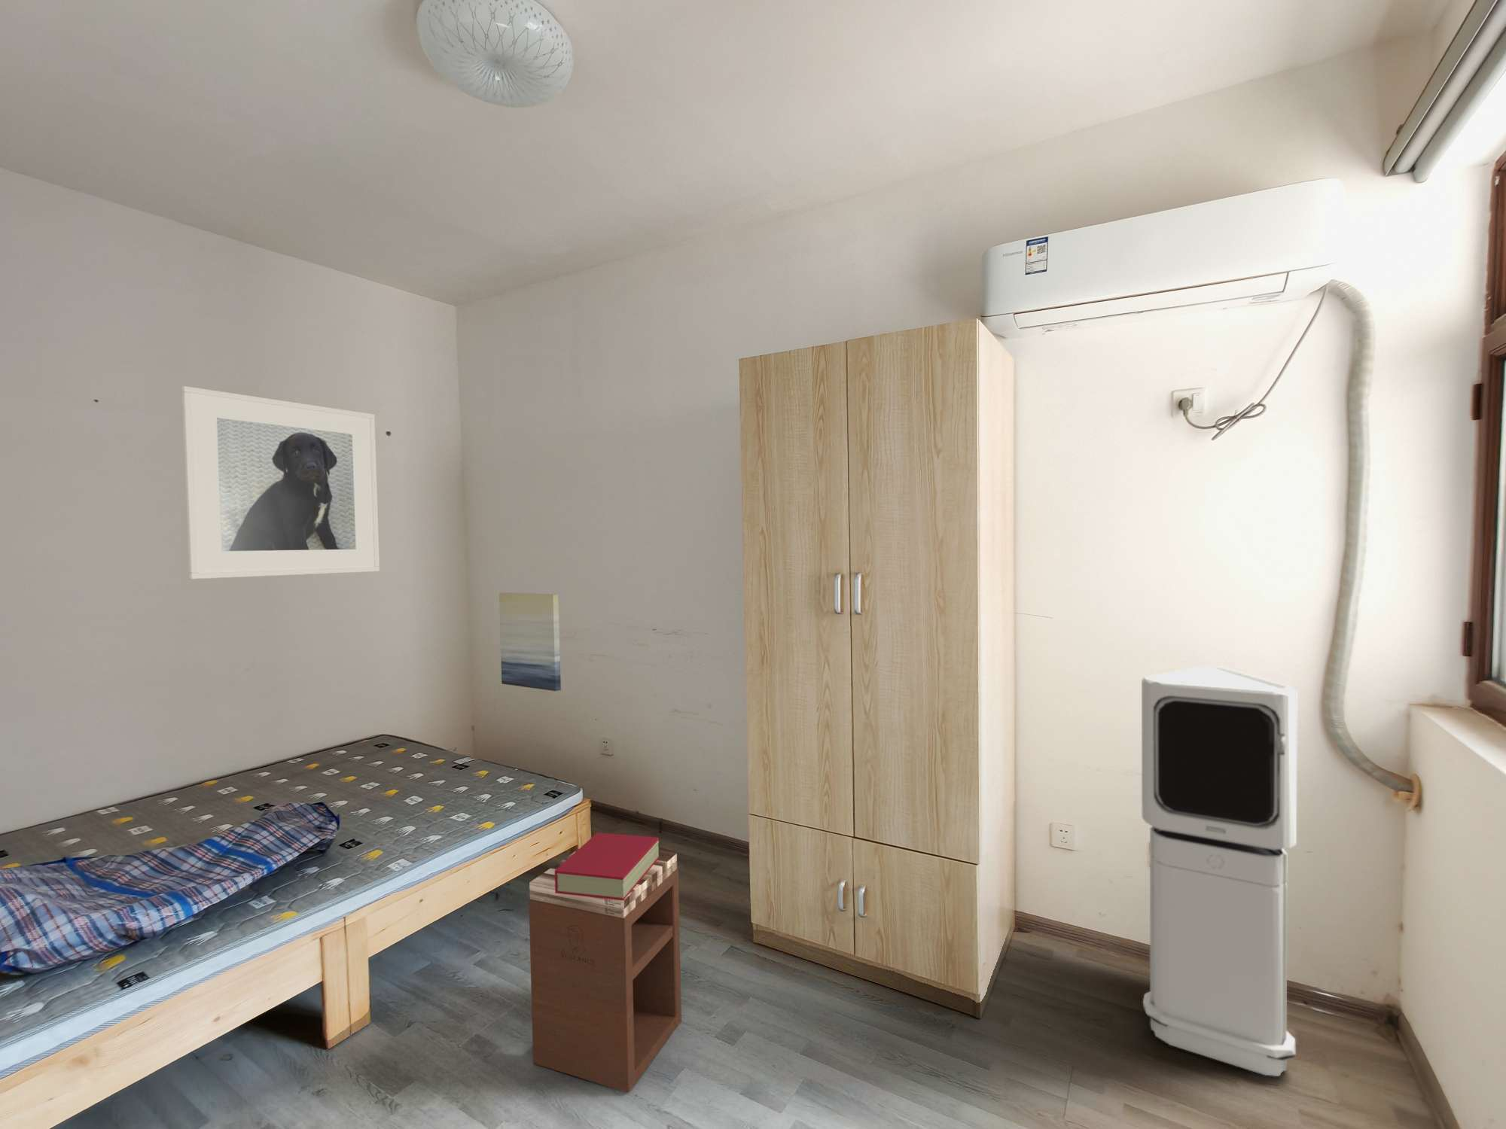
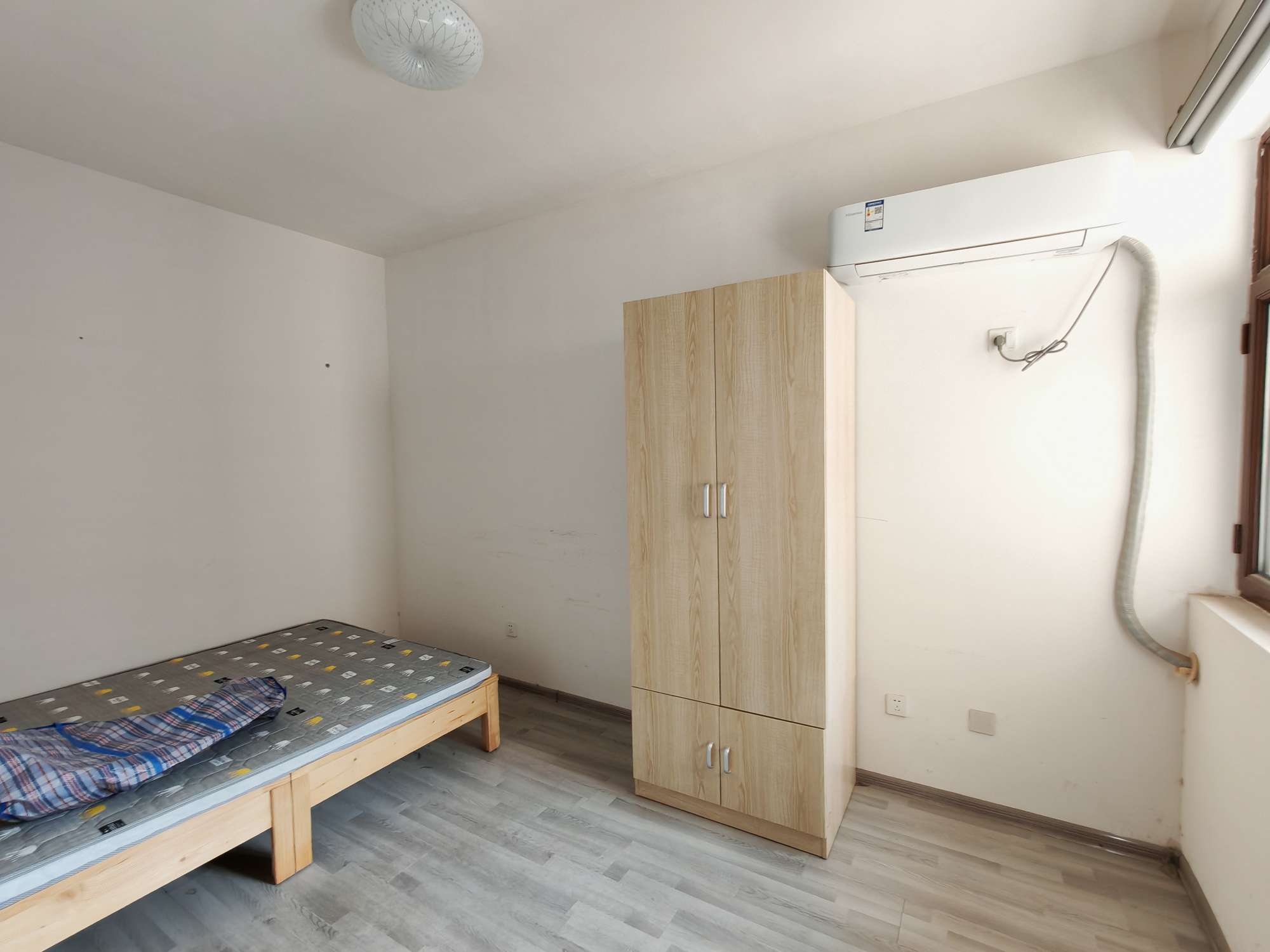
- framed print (291, 489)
- nightstand (607, 953)
- book (610, 863)
- wall art (529, 639)
- air purifier (1214, 850)
